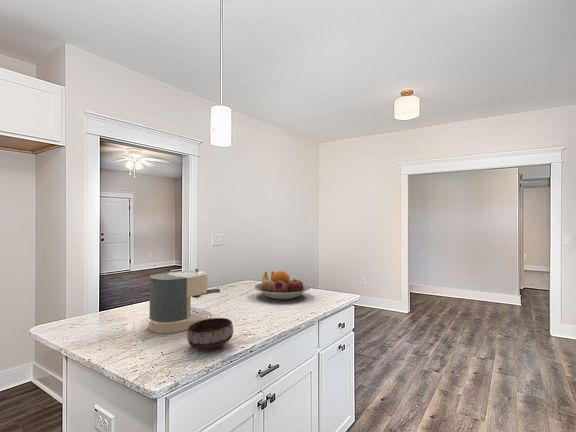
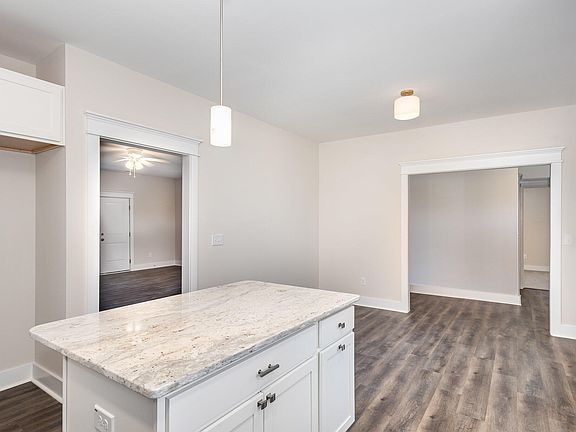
- fruit bowl (282, 284)
- bowl (210, 334)
- coffee maker (187, 295)
